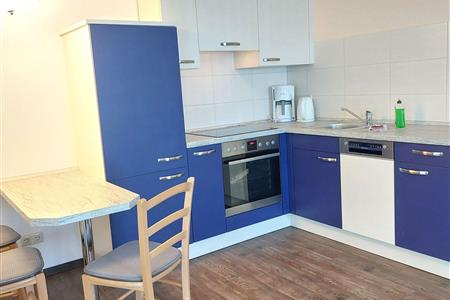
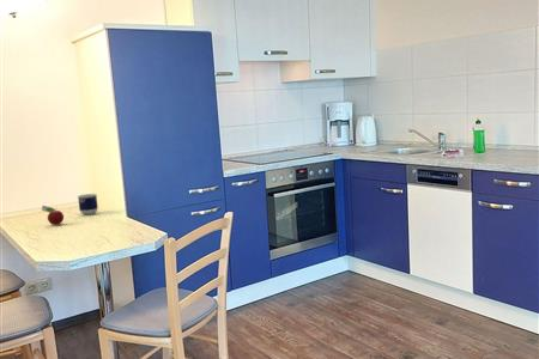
+ cup (89, 205)
+ fruit (53, 214)
